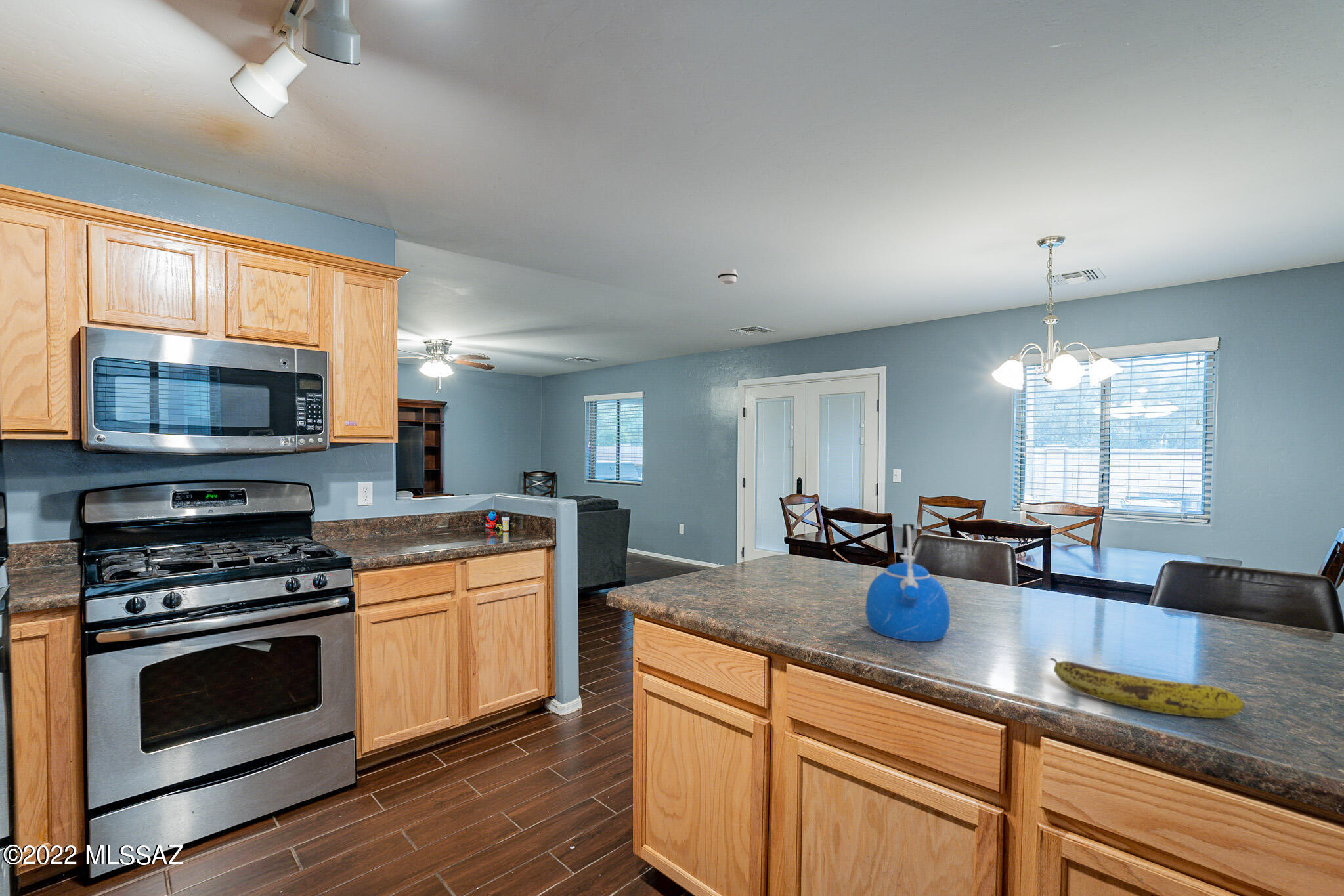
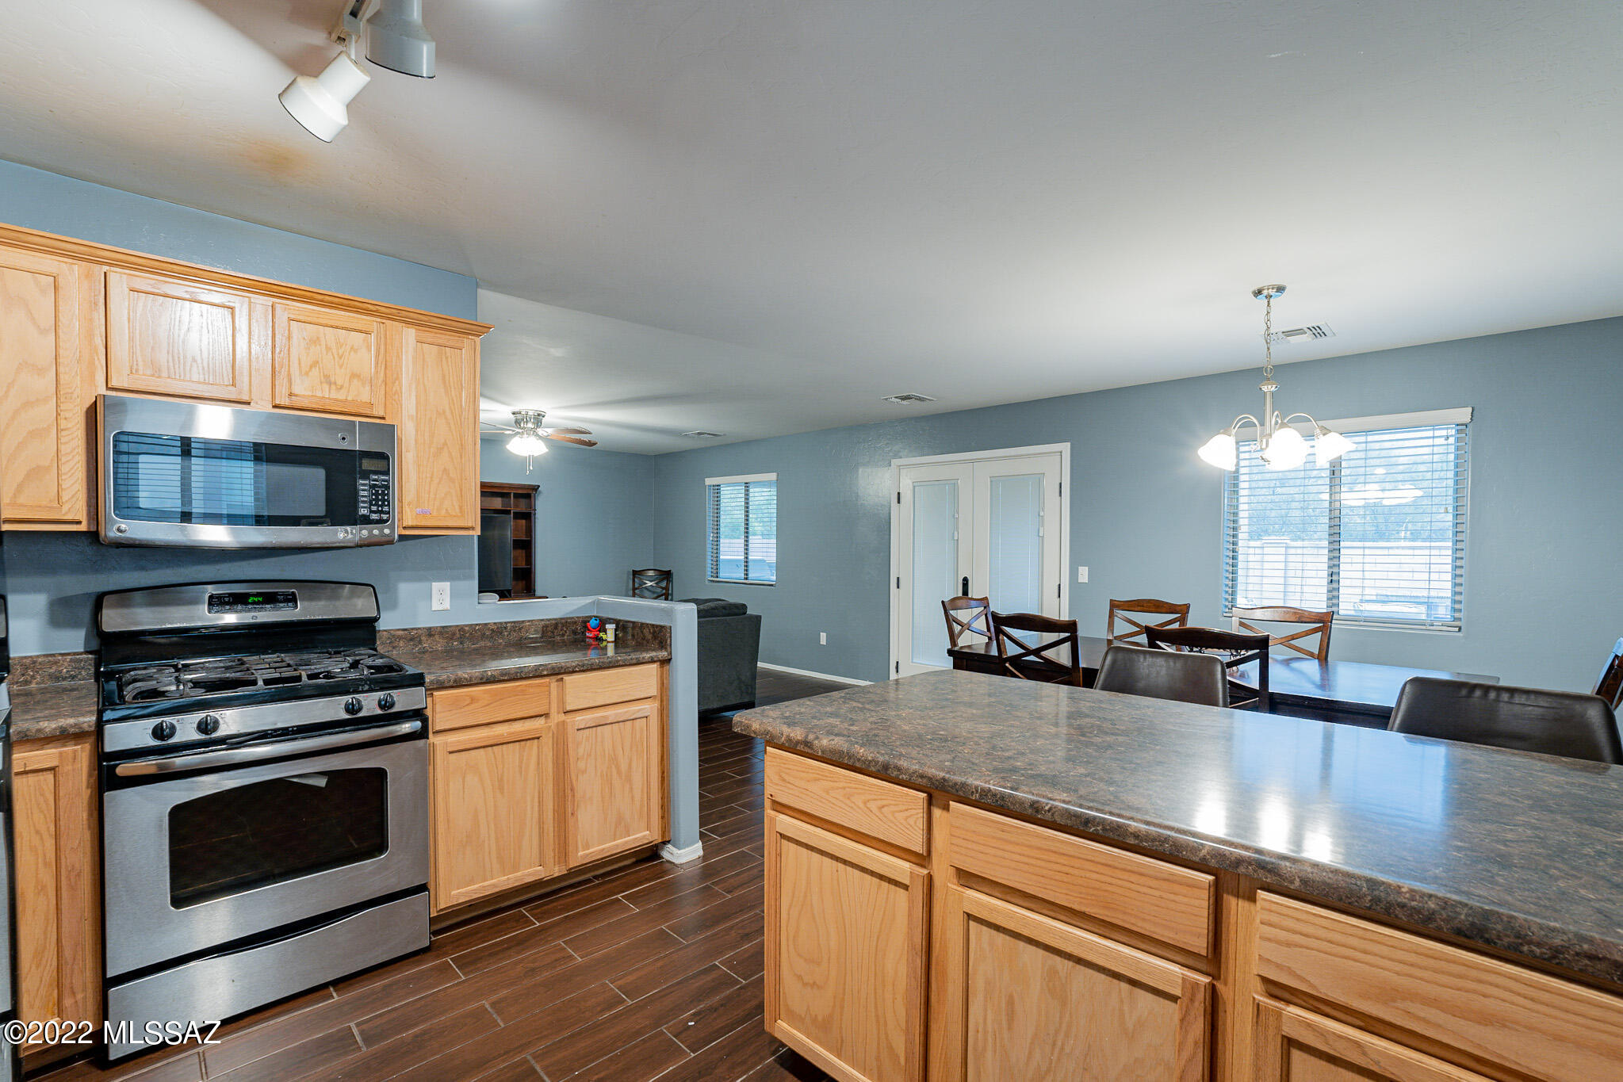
- smoke detector (727, 276)
- fruit (1140, 683)
- kettle (907, 579)
